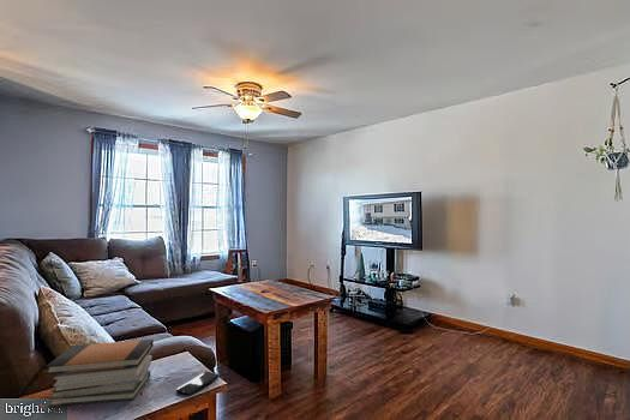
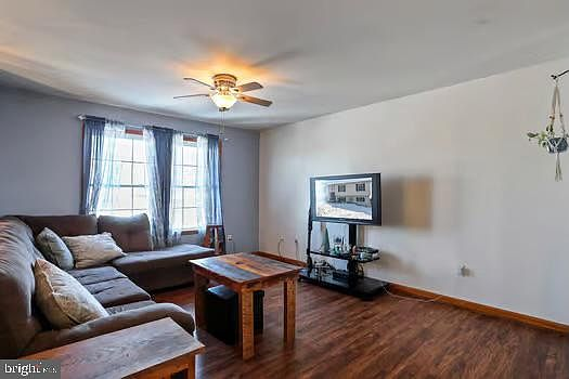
- smartphone (198, 383)
- book stack (104, 370)
